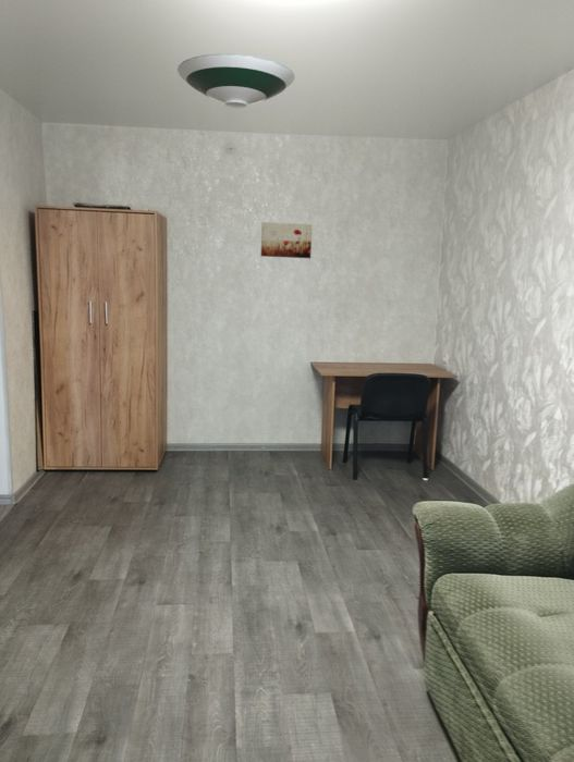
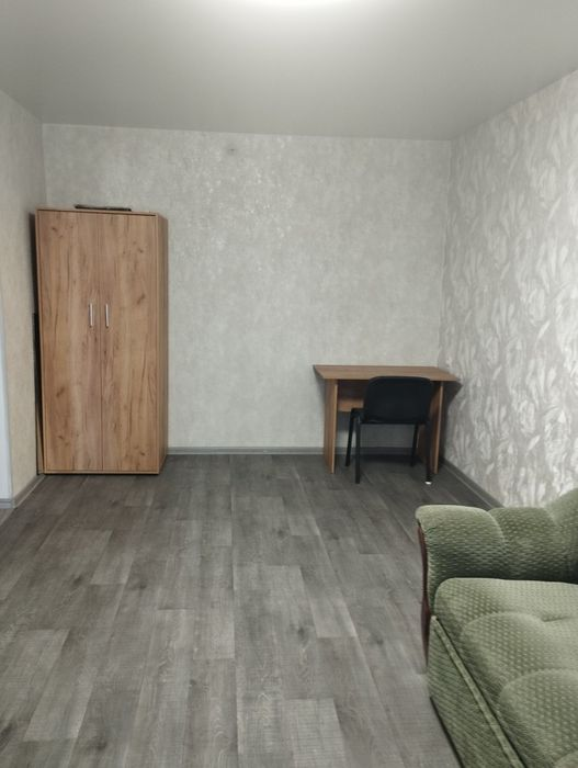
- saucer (236, 90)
- wall art (285, 241)
